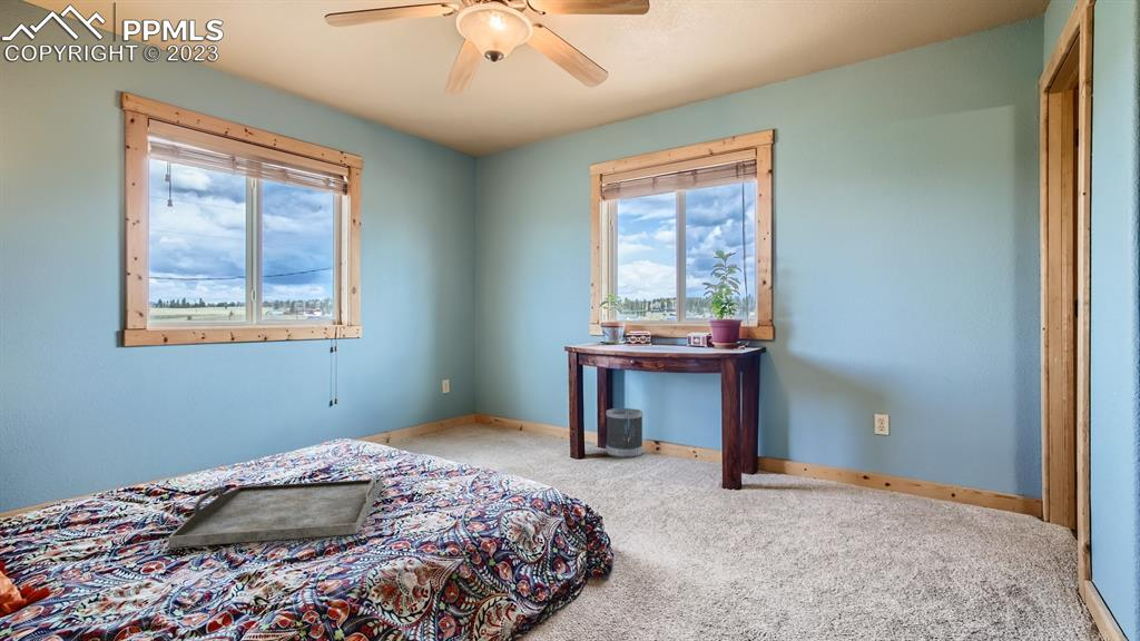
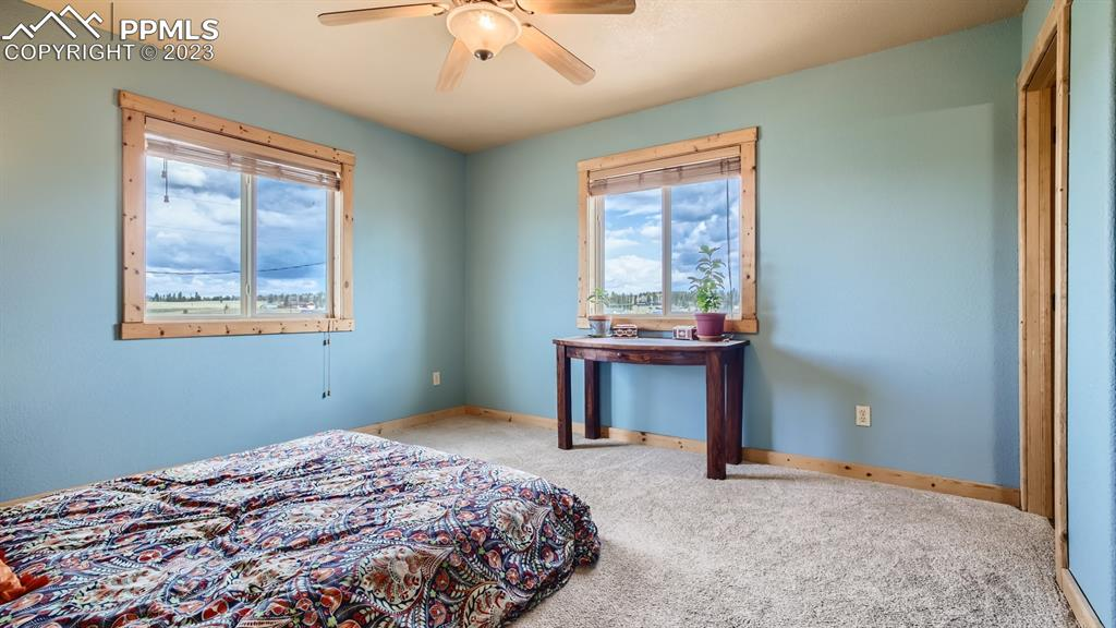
- serving tray (292, 500)
- wastebasket (623, 432)
